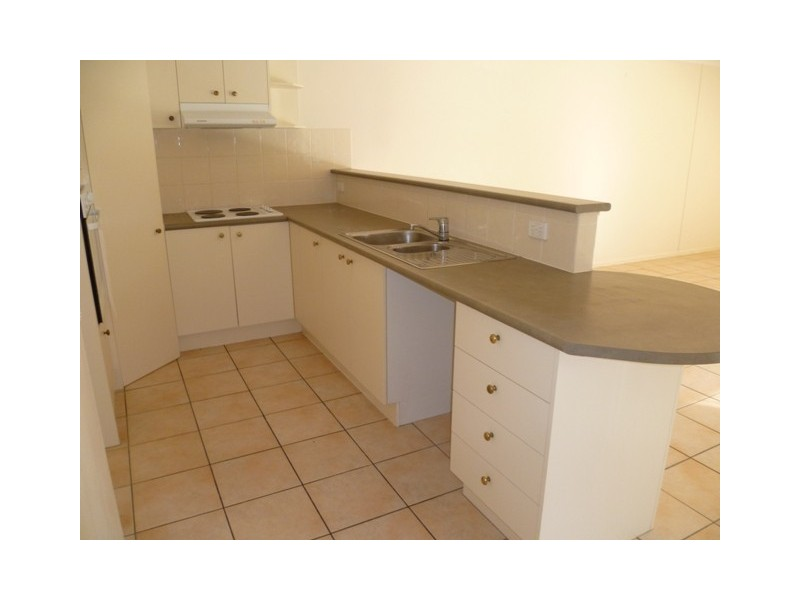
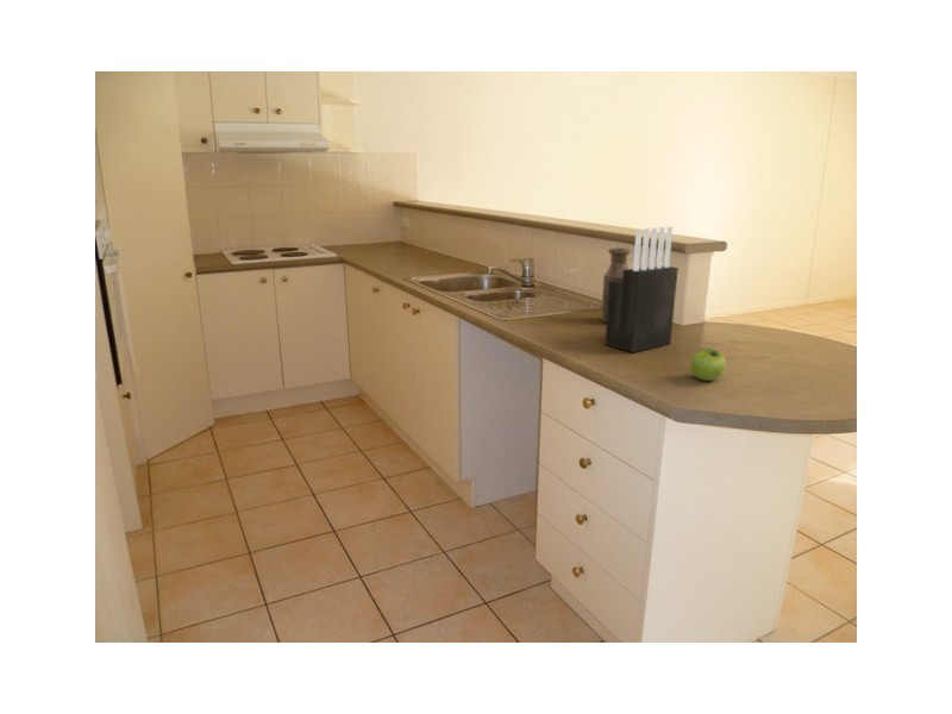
+ knife block (639, 286)
+ bottle (616, 280)
+ fruit (708, 364)
